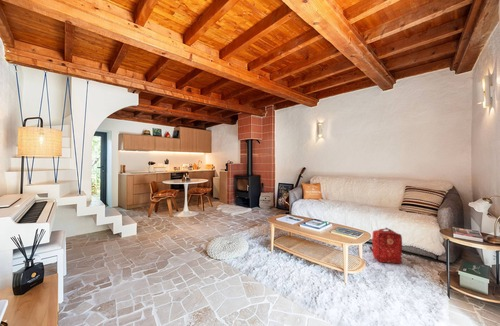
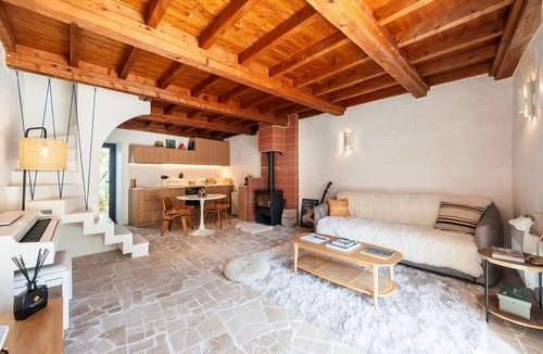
- backpack (385, 243)
